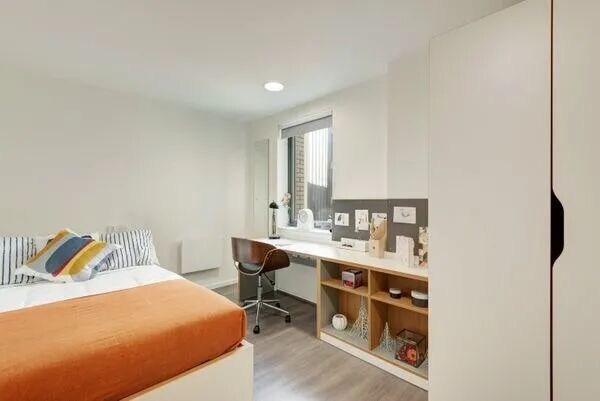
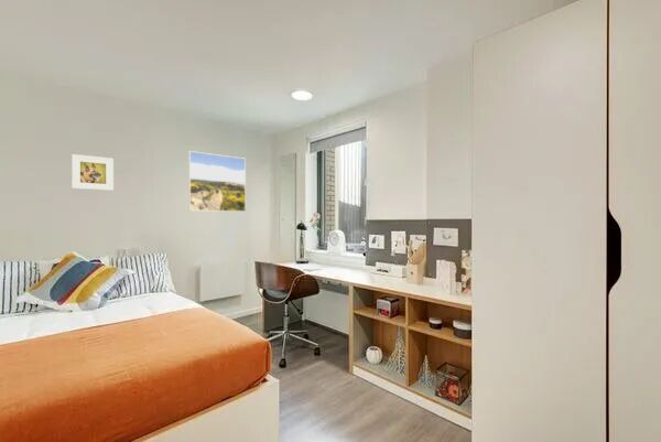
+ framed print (218, 183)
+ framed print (93, 172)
